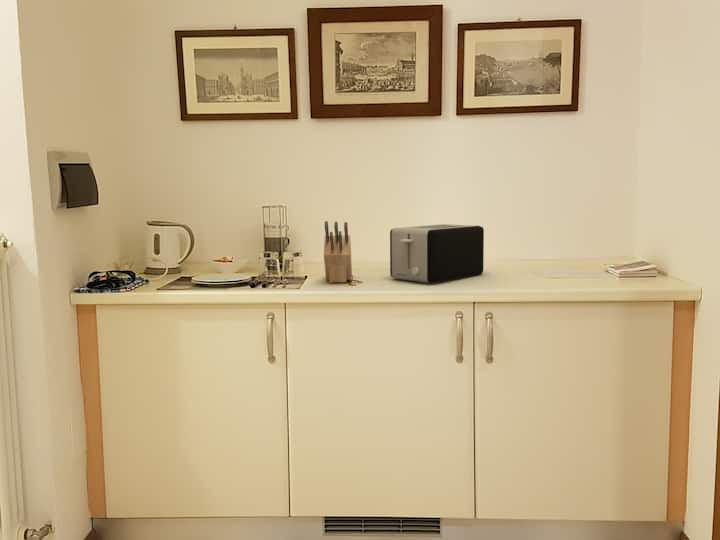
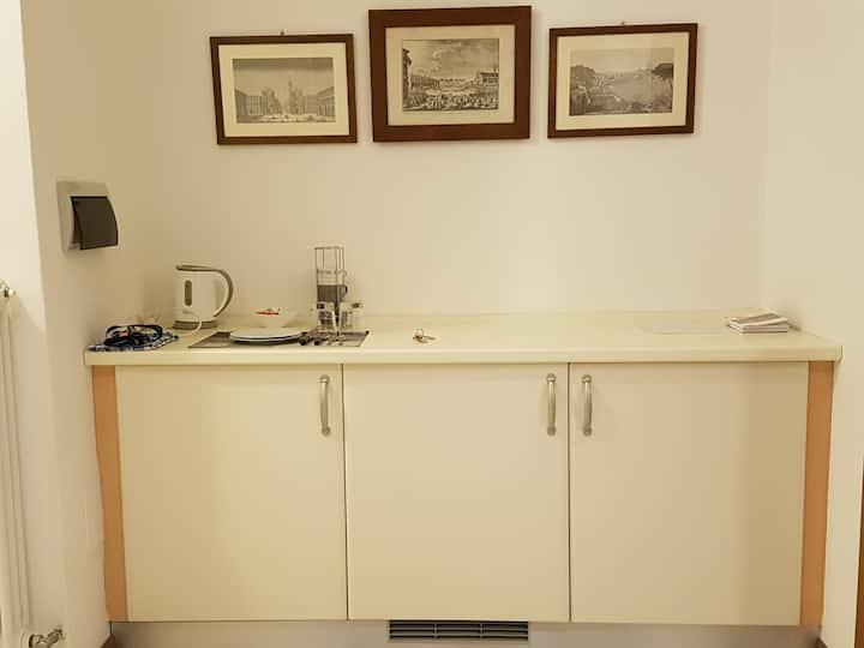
- knife block (338, 250)
- toaster (437, 251)
